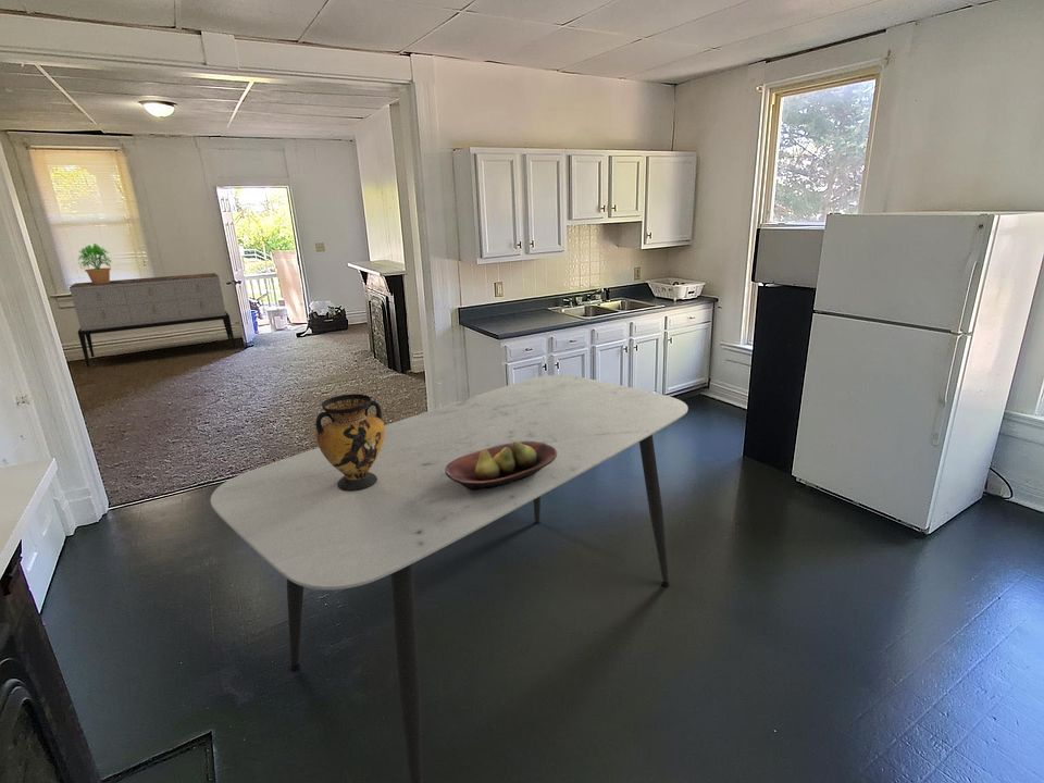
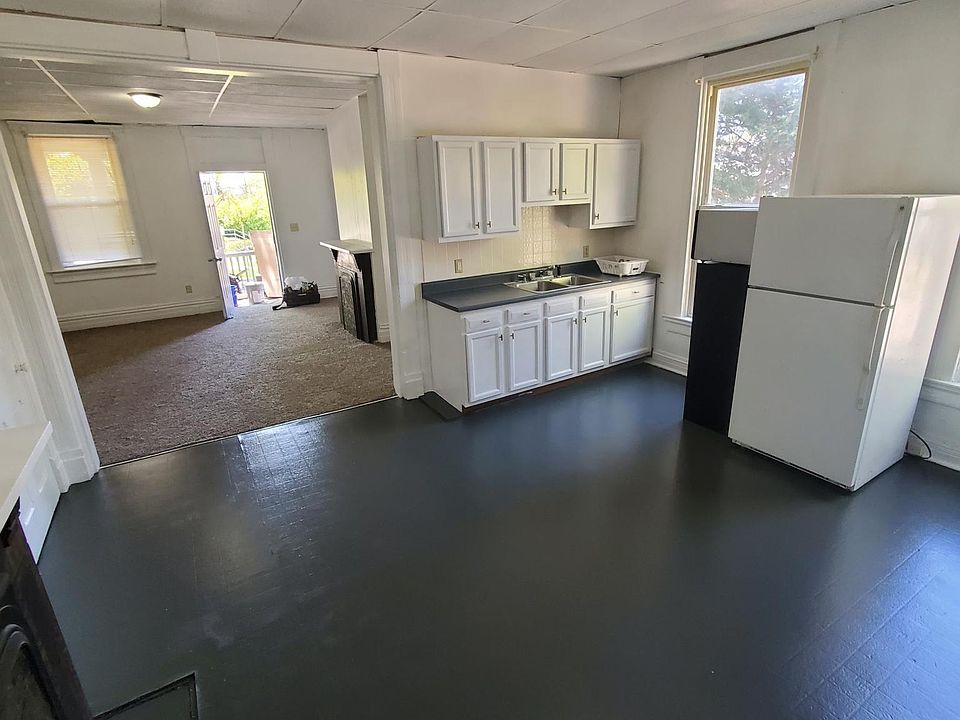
- potted plant (95, 262)
- dining table (486, 524)
- fruit bowl (501, 461)
- vase (352, 442)
- sideboard (157, 316)
